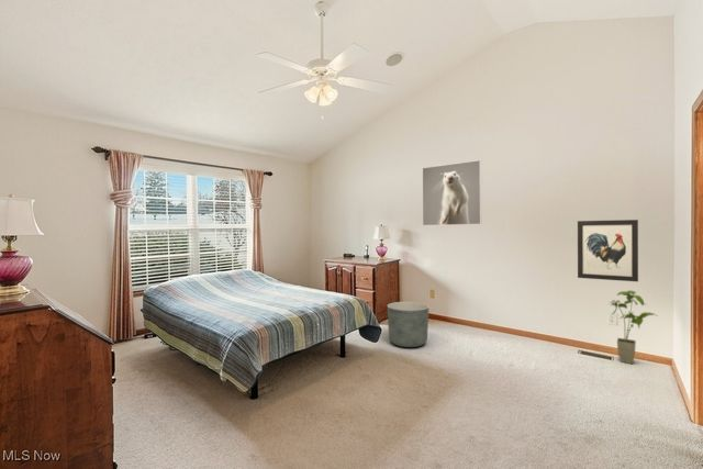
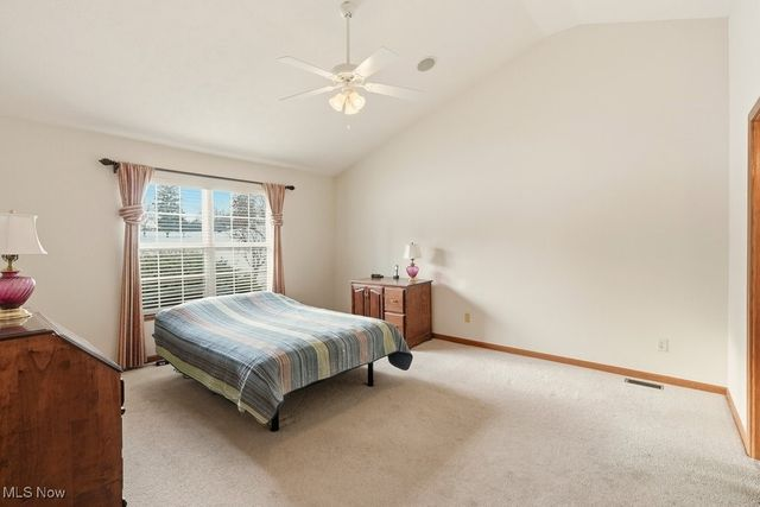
- wall art (606, 249)
- house plant (632, 326)
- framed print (449, 194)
- planter (408, 324)
